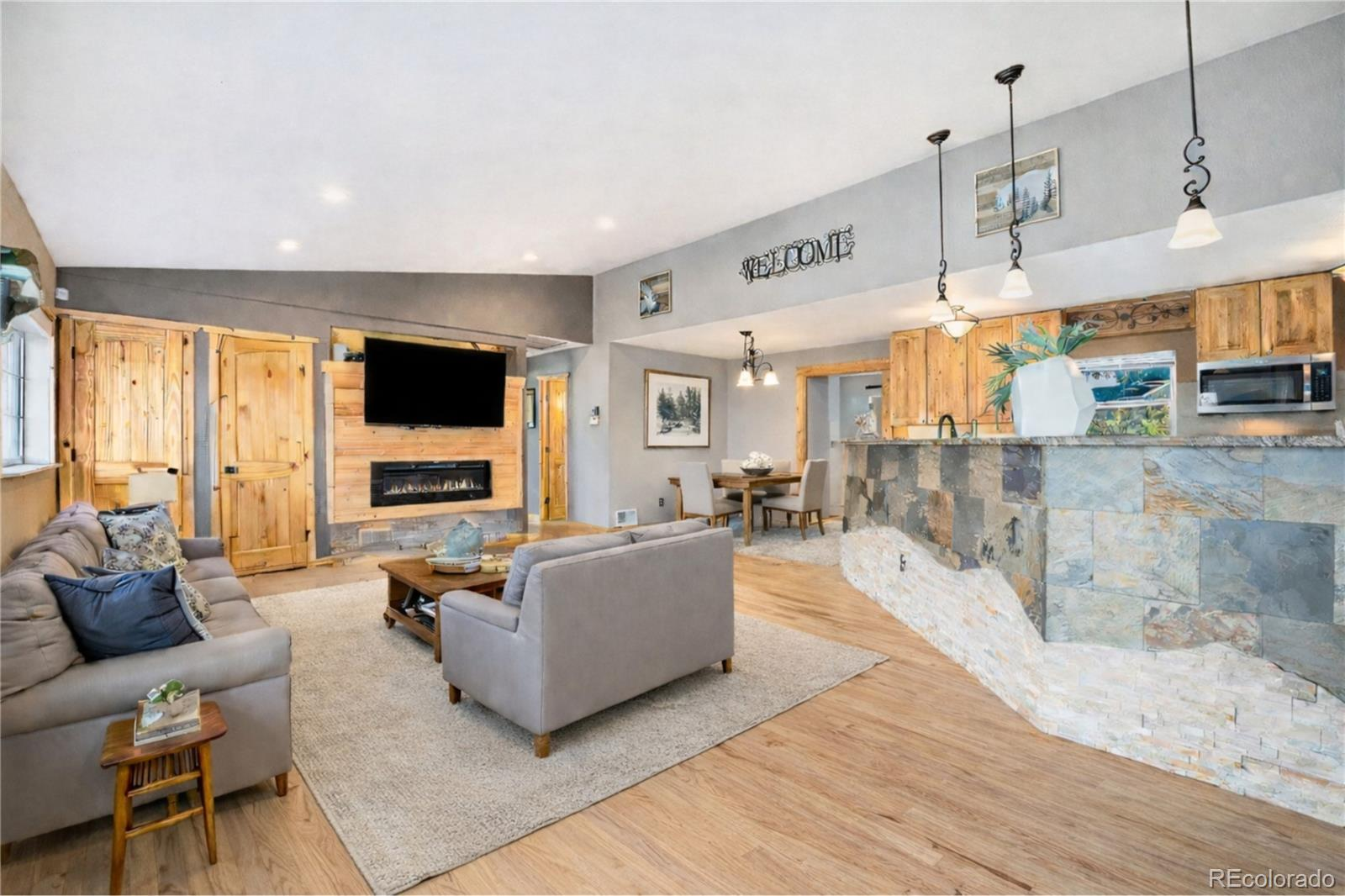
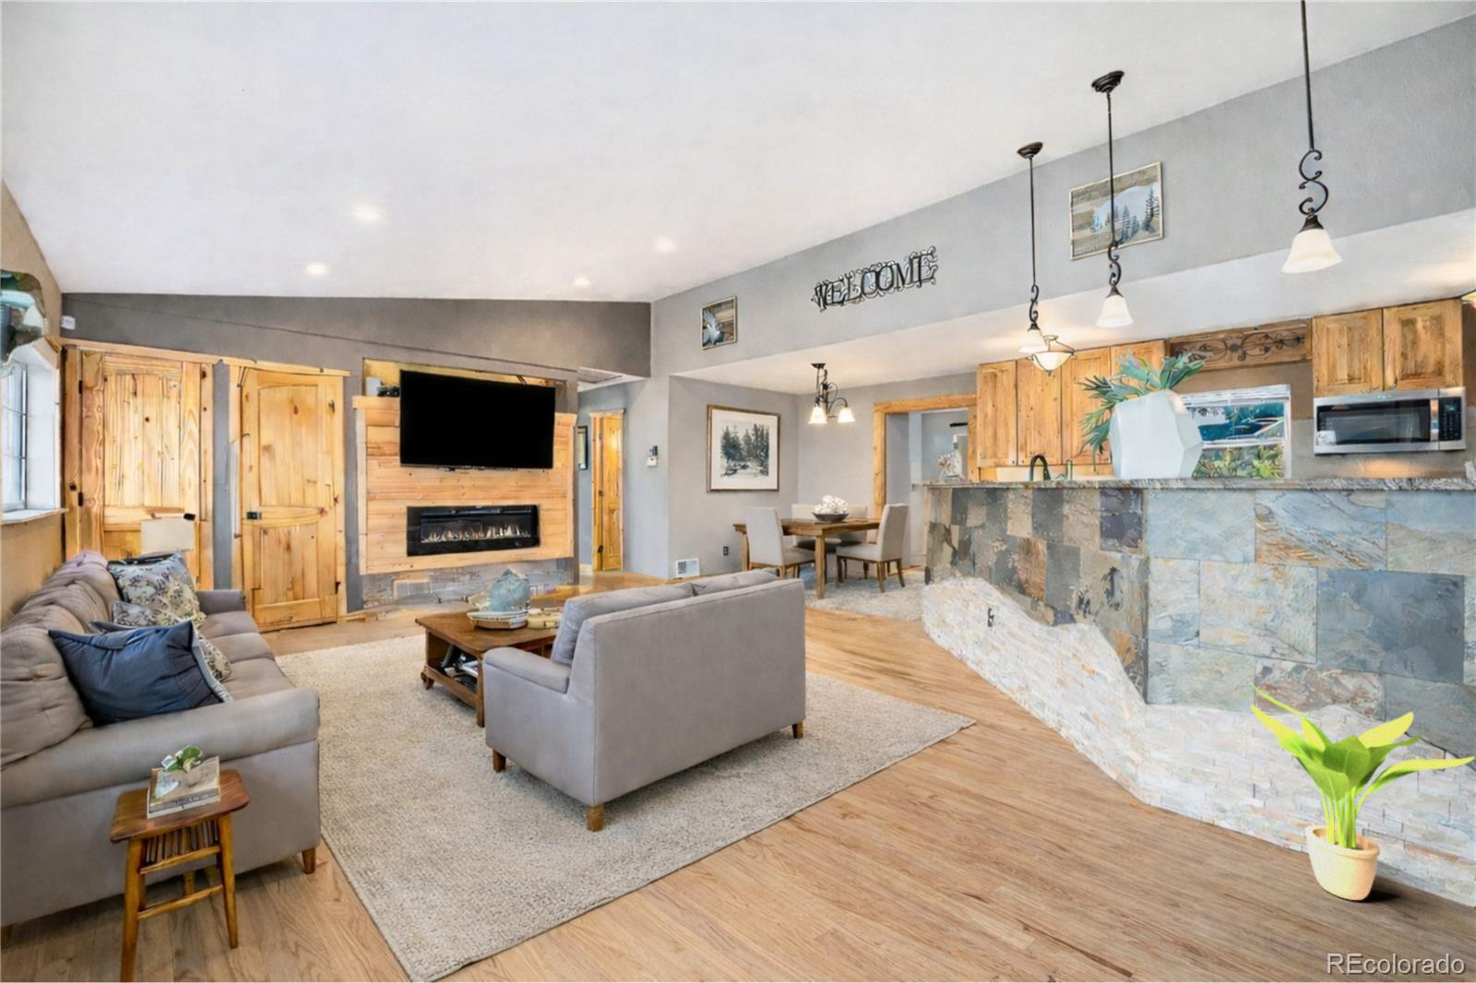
+ potted plant (1344, 794)
